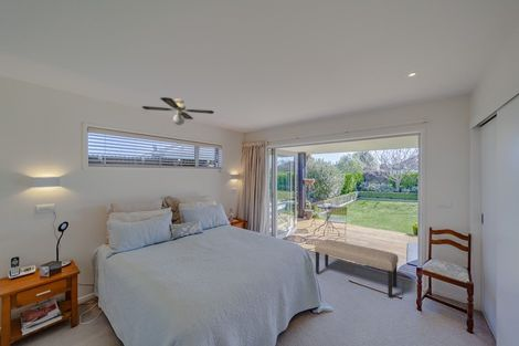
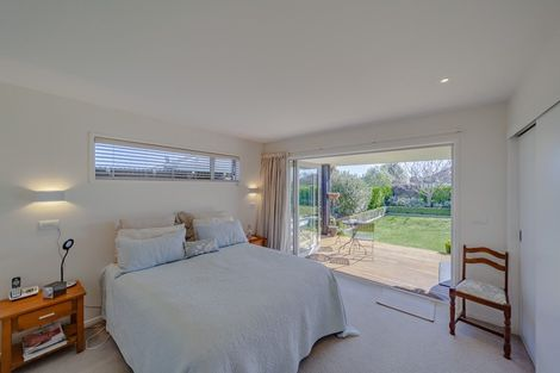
- bench (353, 261)
- ceiling fan (179, 113)
